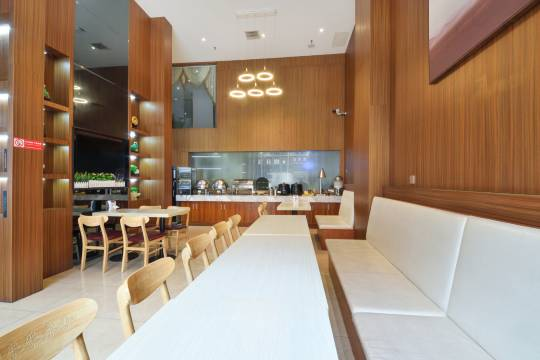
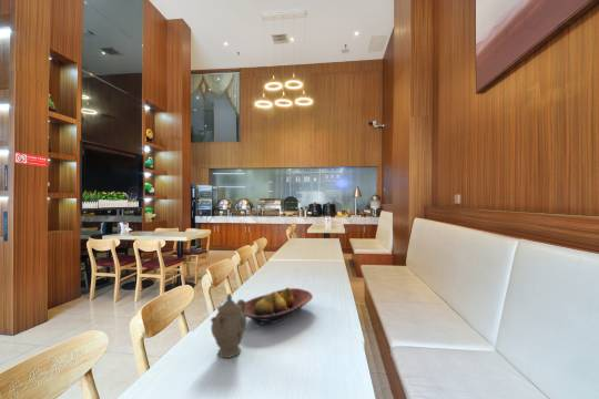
+ chinaware (229, 323)
+ fruit bowl (277, 301)
